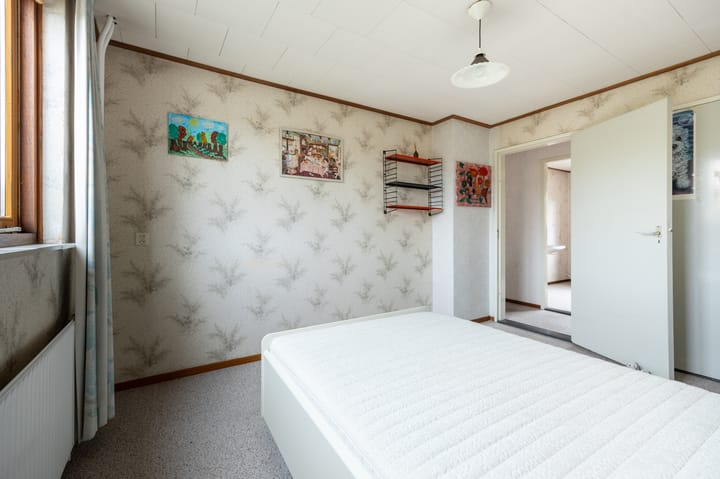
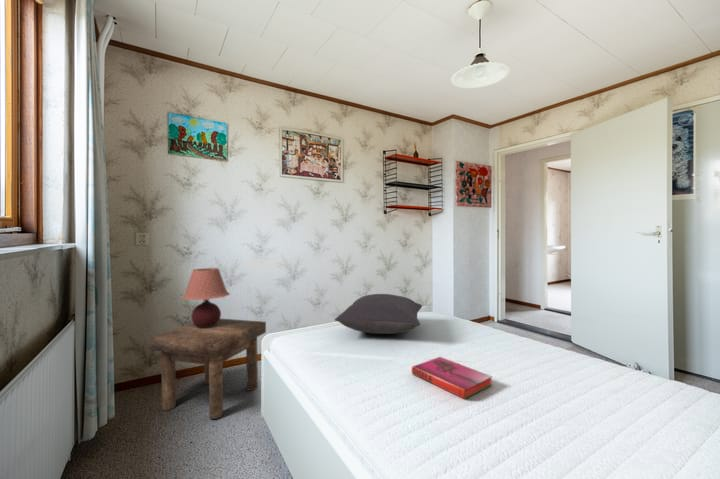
+ table lamp (206, 297)
+ hardback book (450, 375)
+ stool (213, 362)
+ pillow (382, 313)
